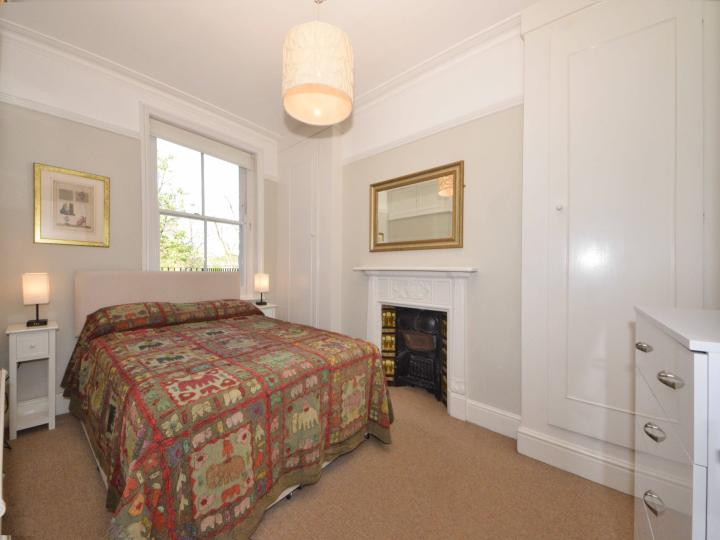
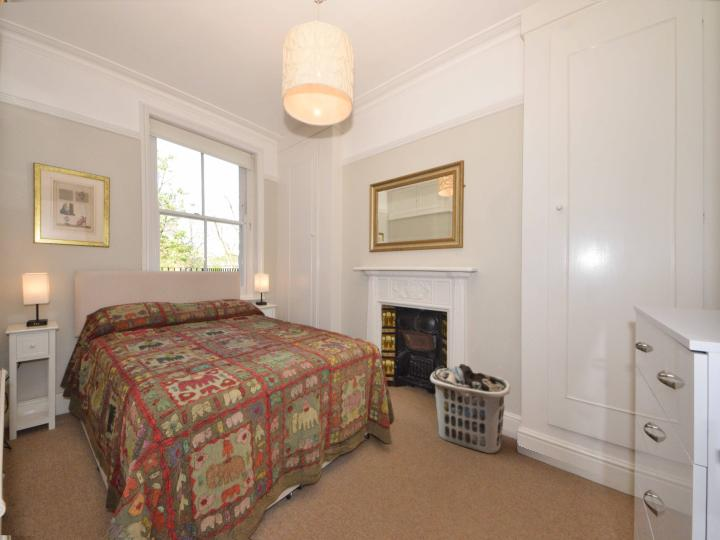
+ clothes hamper (468, 402)
